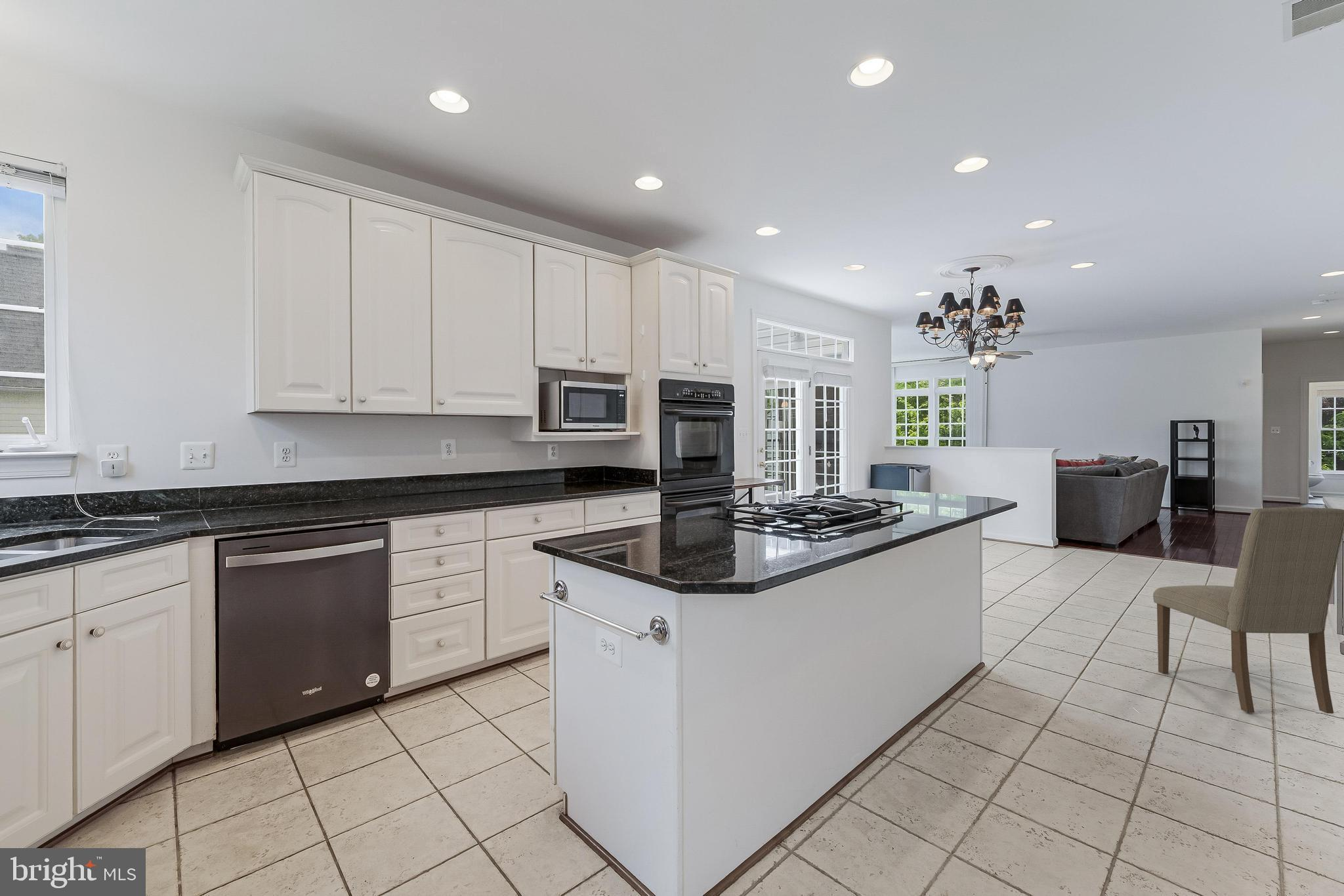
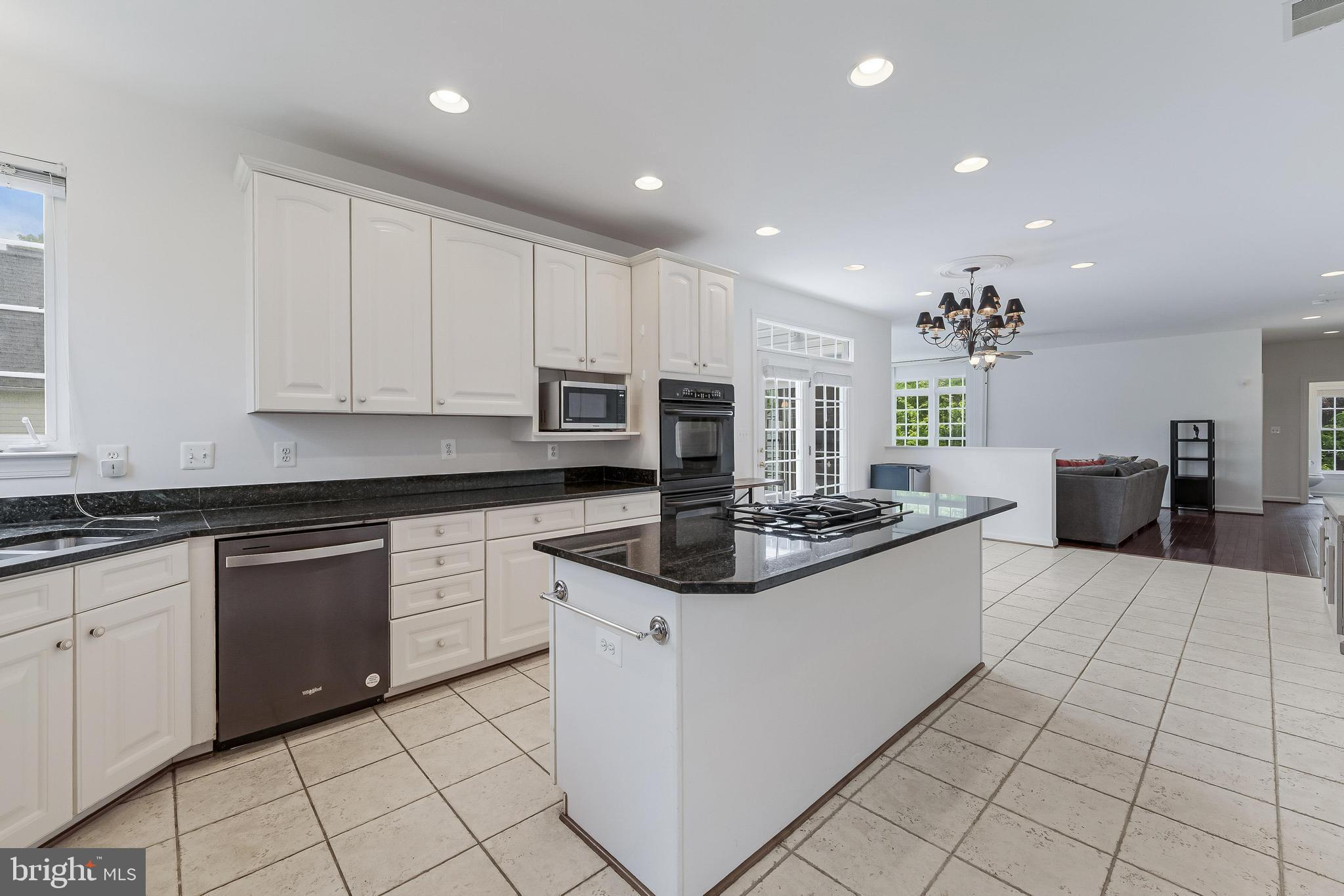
- dining chair (1244, 597)
